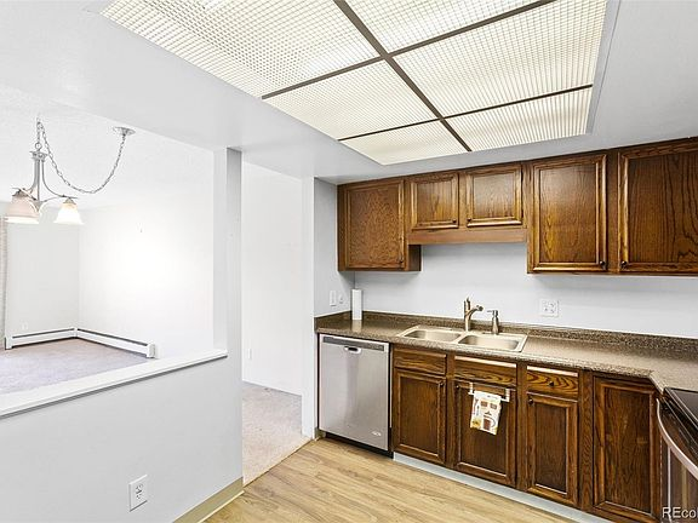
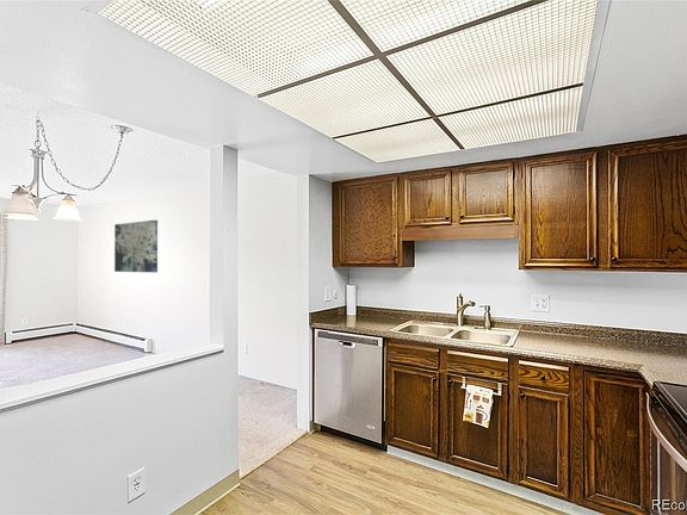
+ wall art (135, 247)
